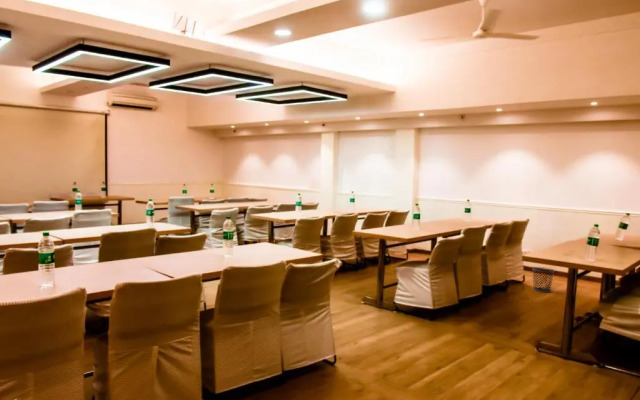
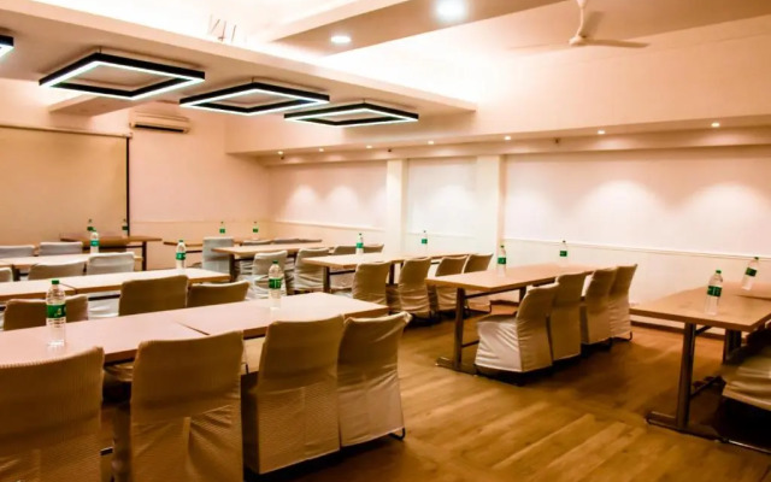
- waste bin (542, 279)
